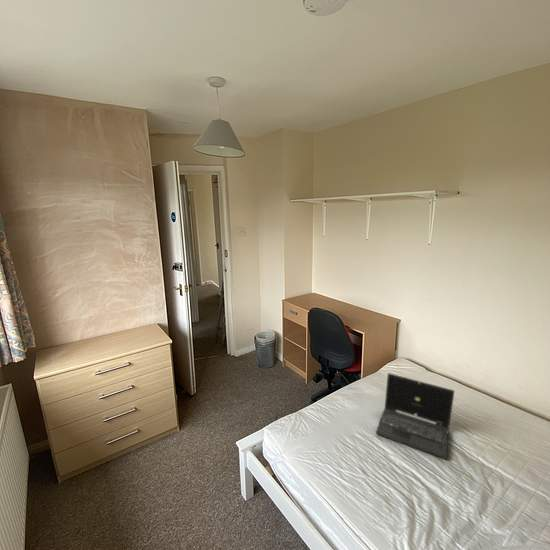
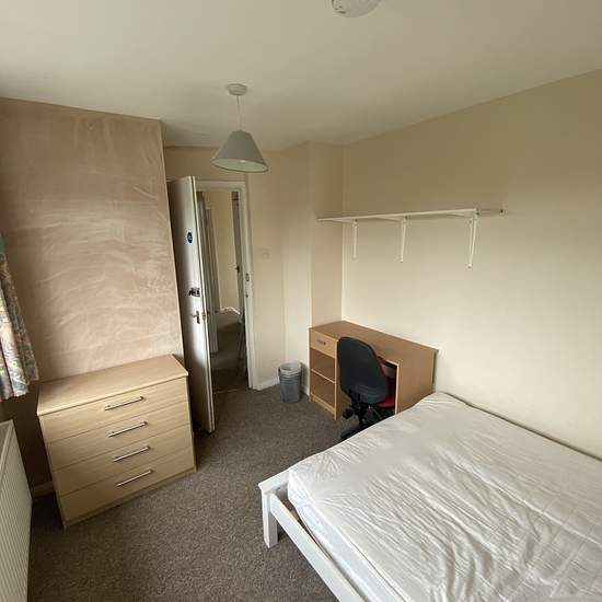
- laptop (414, 412)
